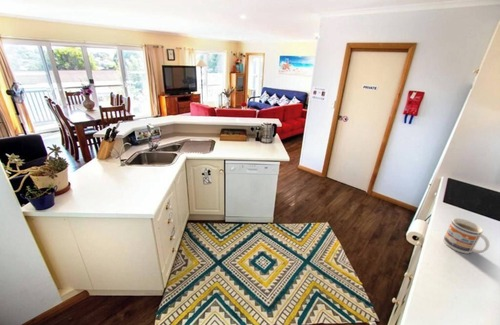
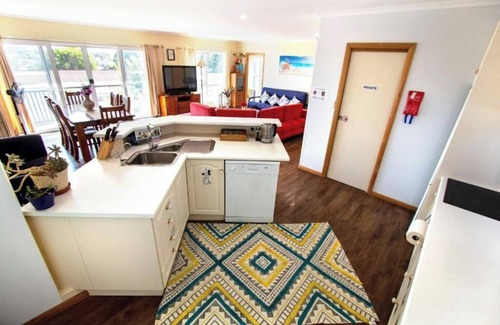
- mug (464, 237)
